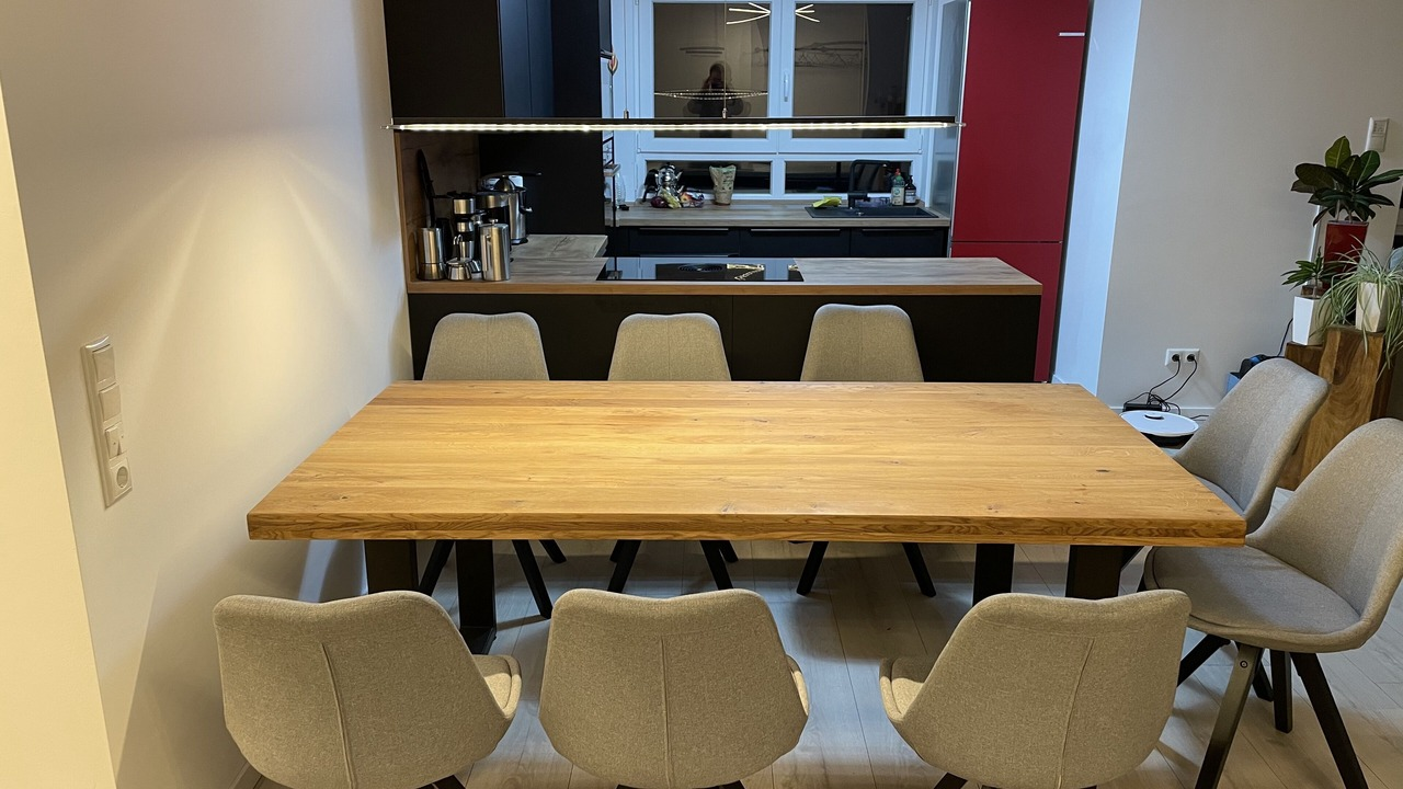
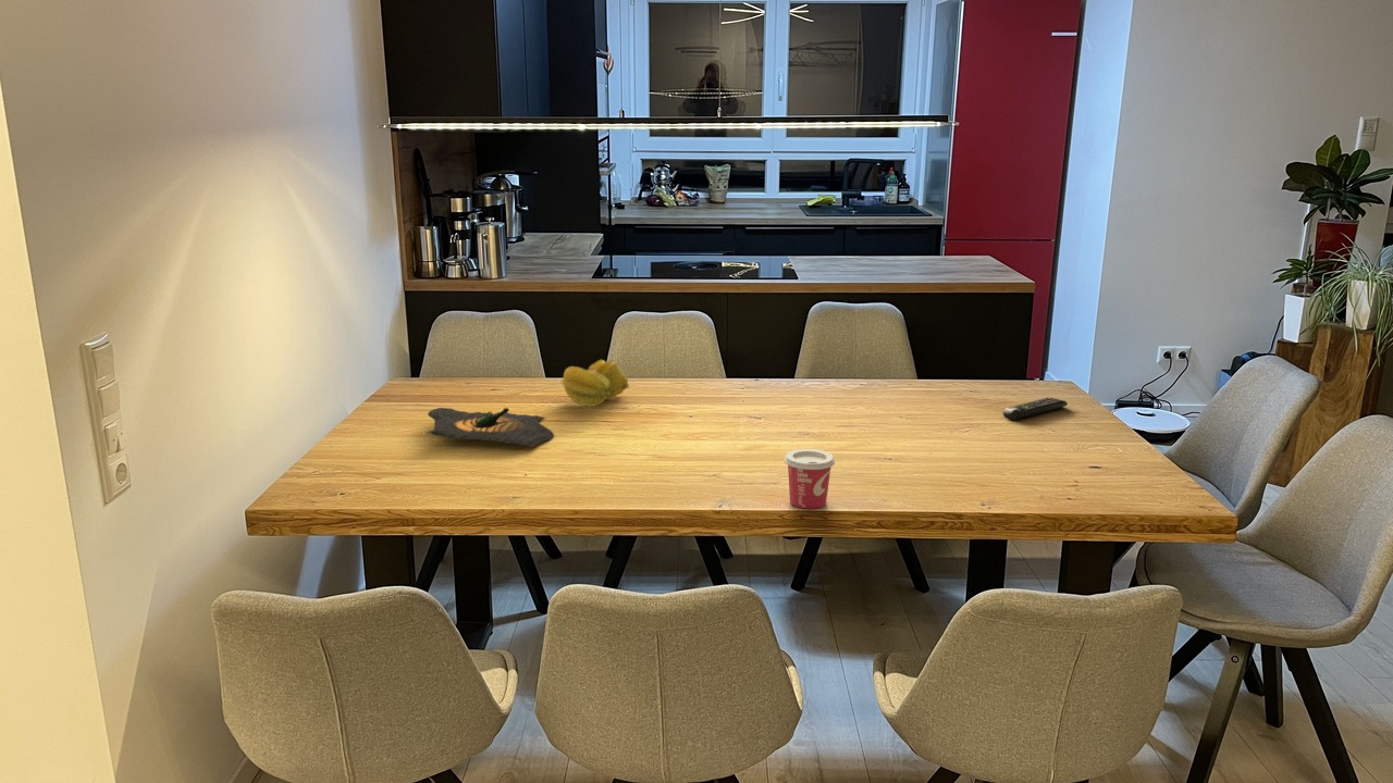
+ fruit (594, 382)
+ cup (809, 478)
+ tequila (488, 421)
+ remote control (1035, 408)
